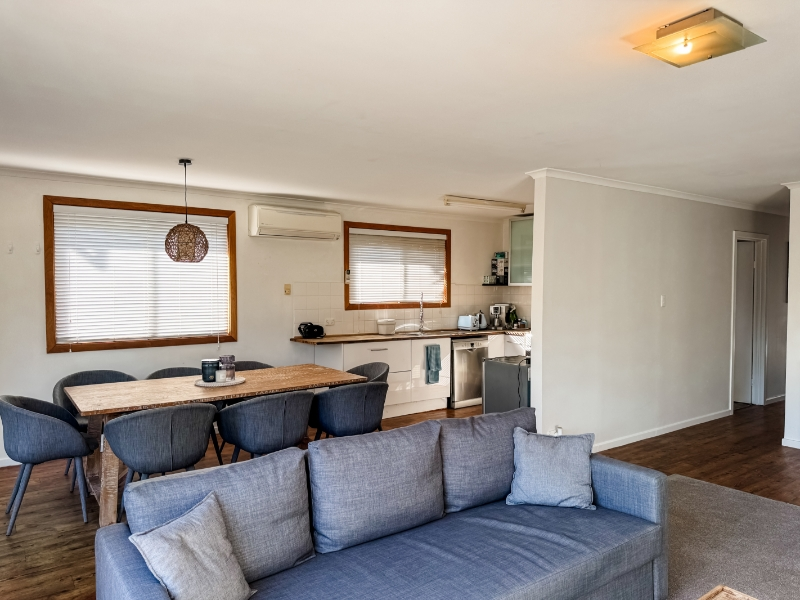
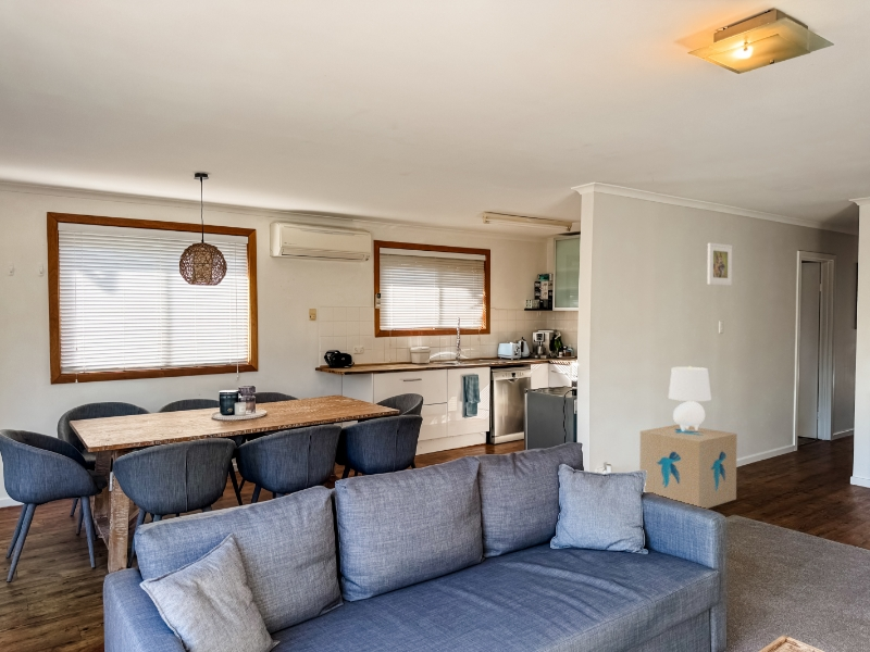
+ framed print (720, 264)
+ cardboard box (687, 464)
+ table lamp (688, 398)
